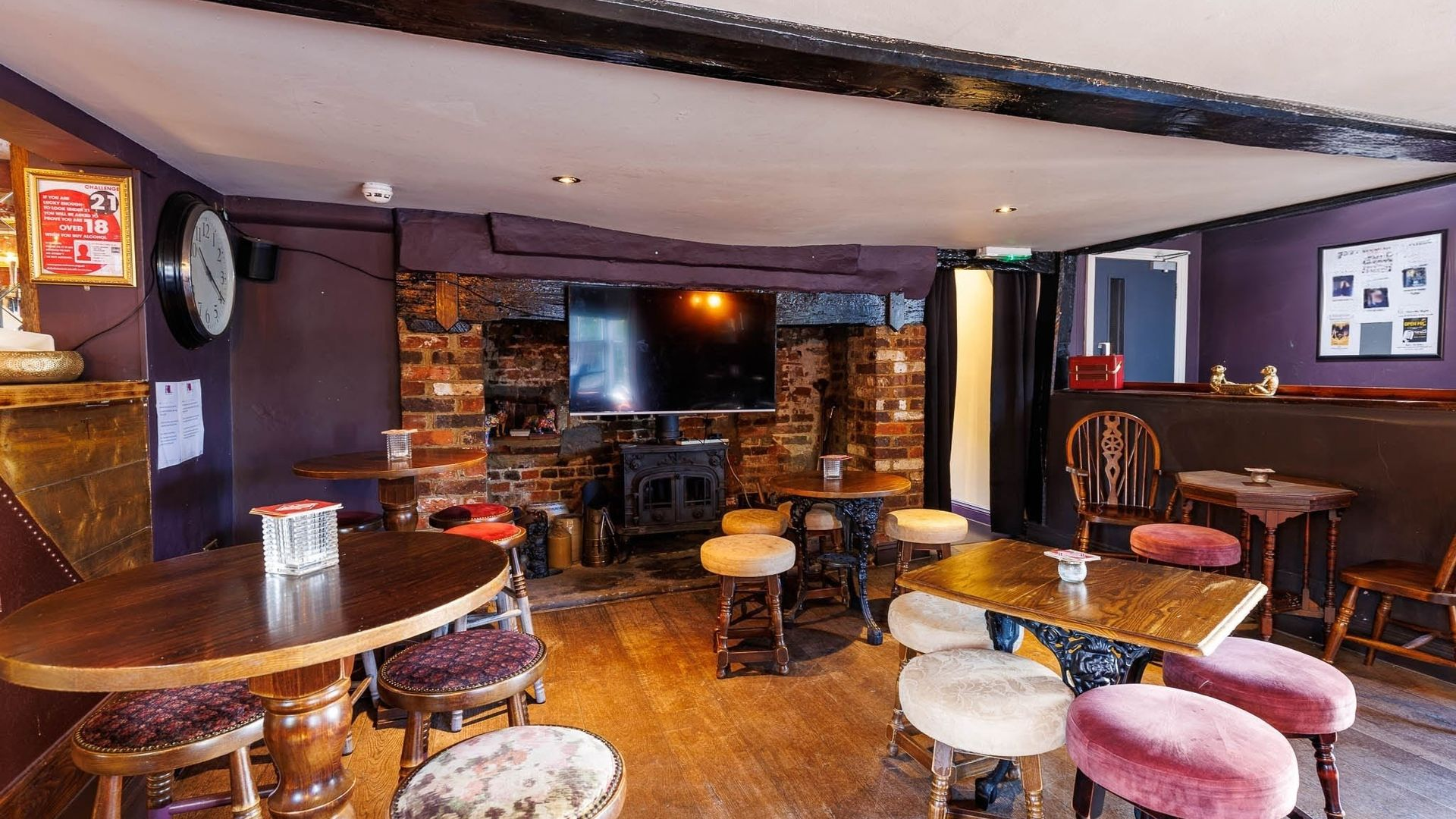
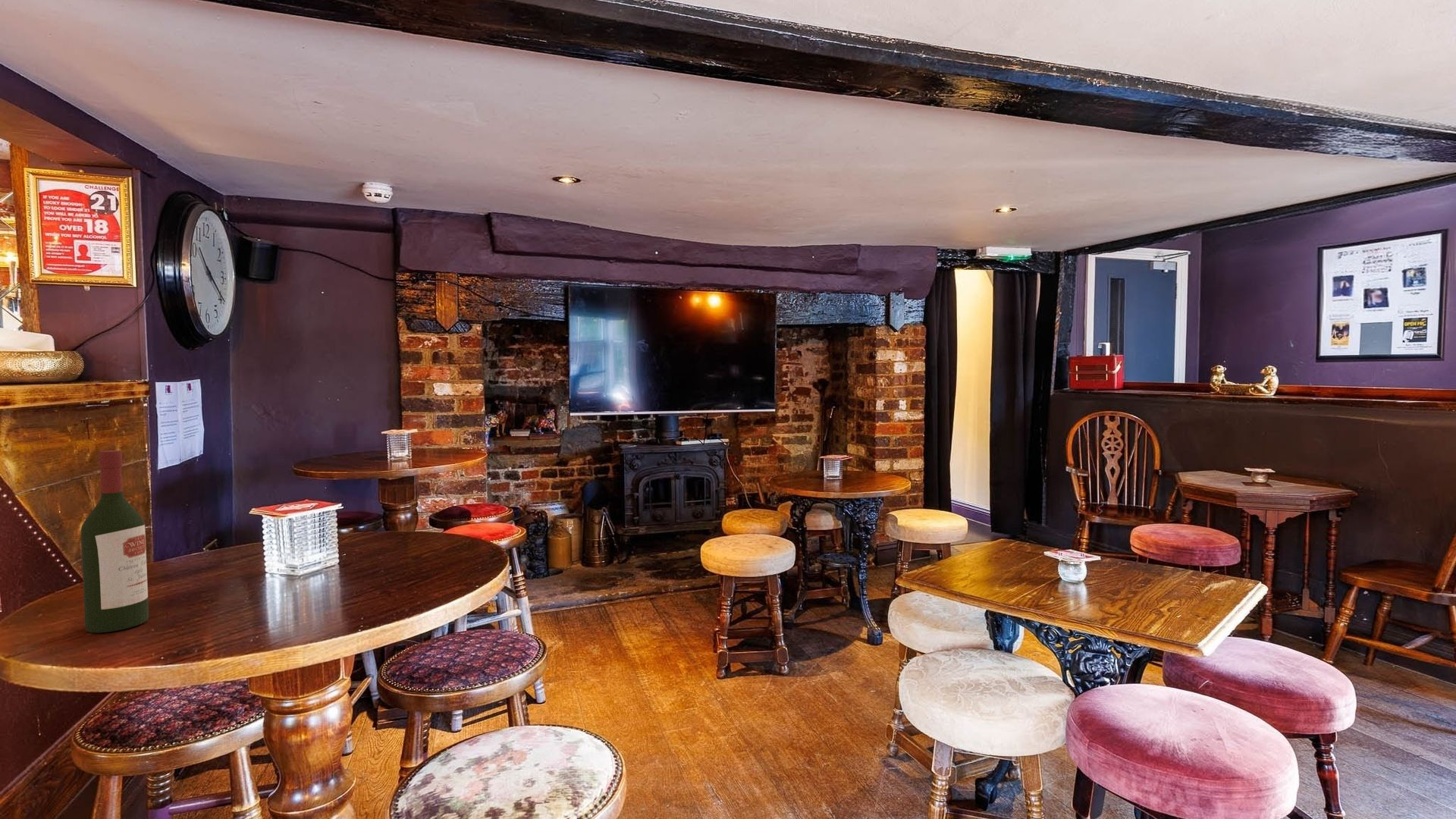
+ wine bottle (114, 538)
